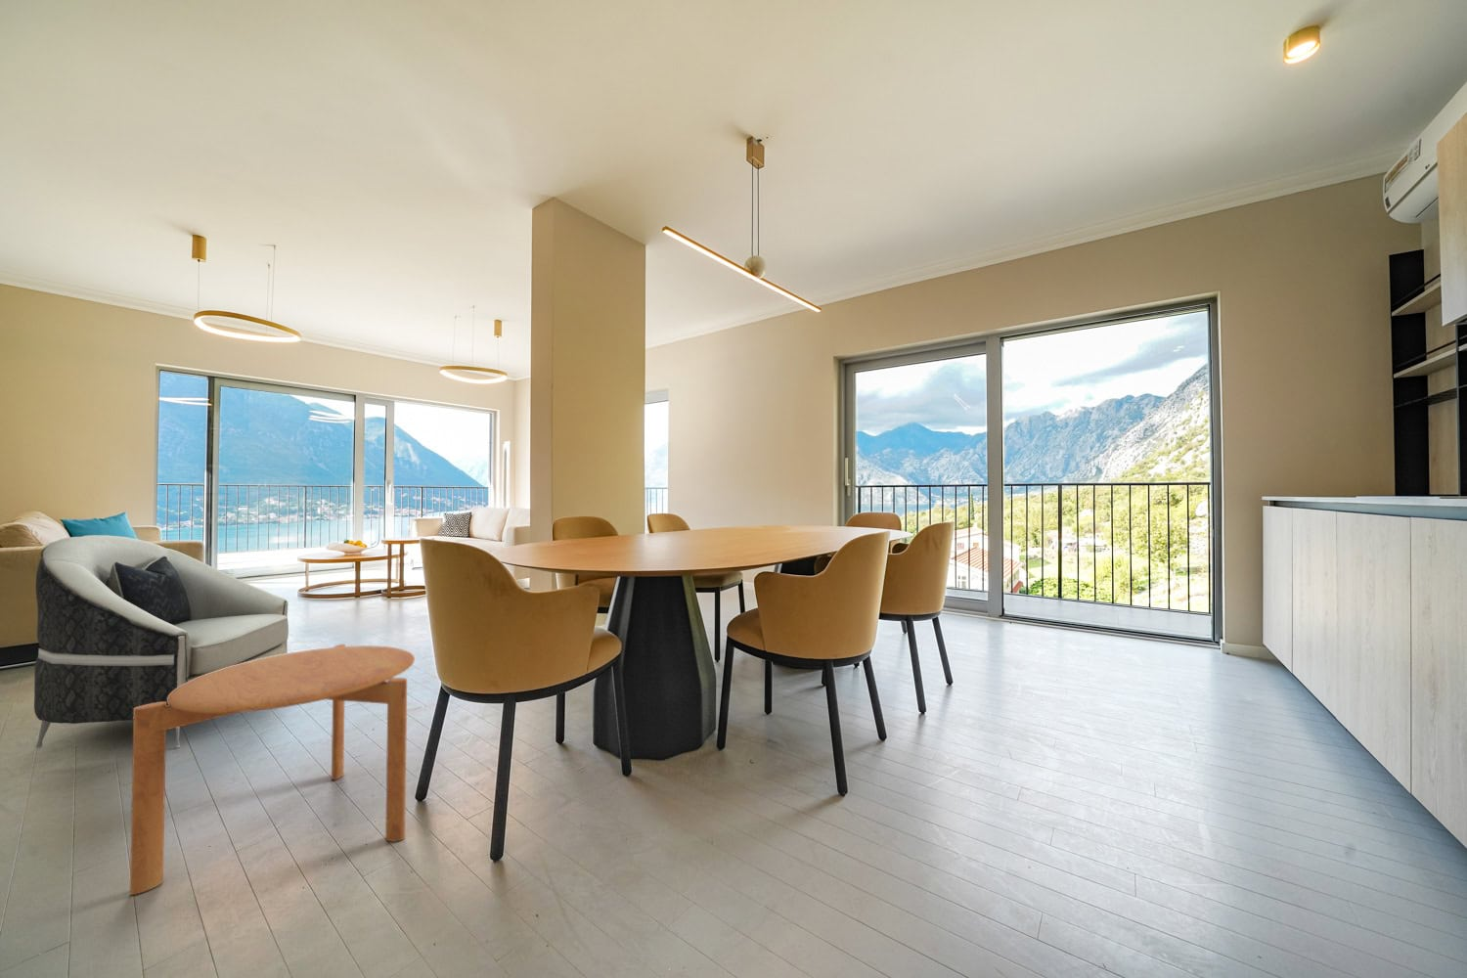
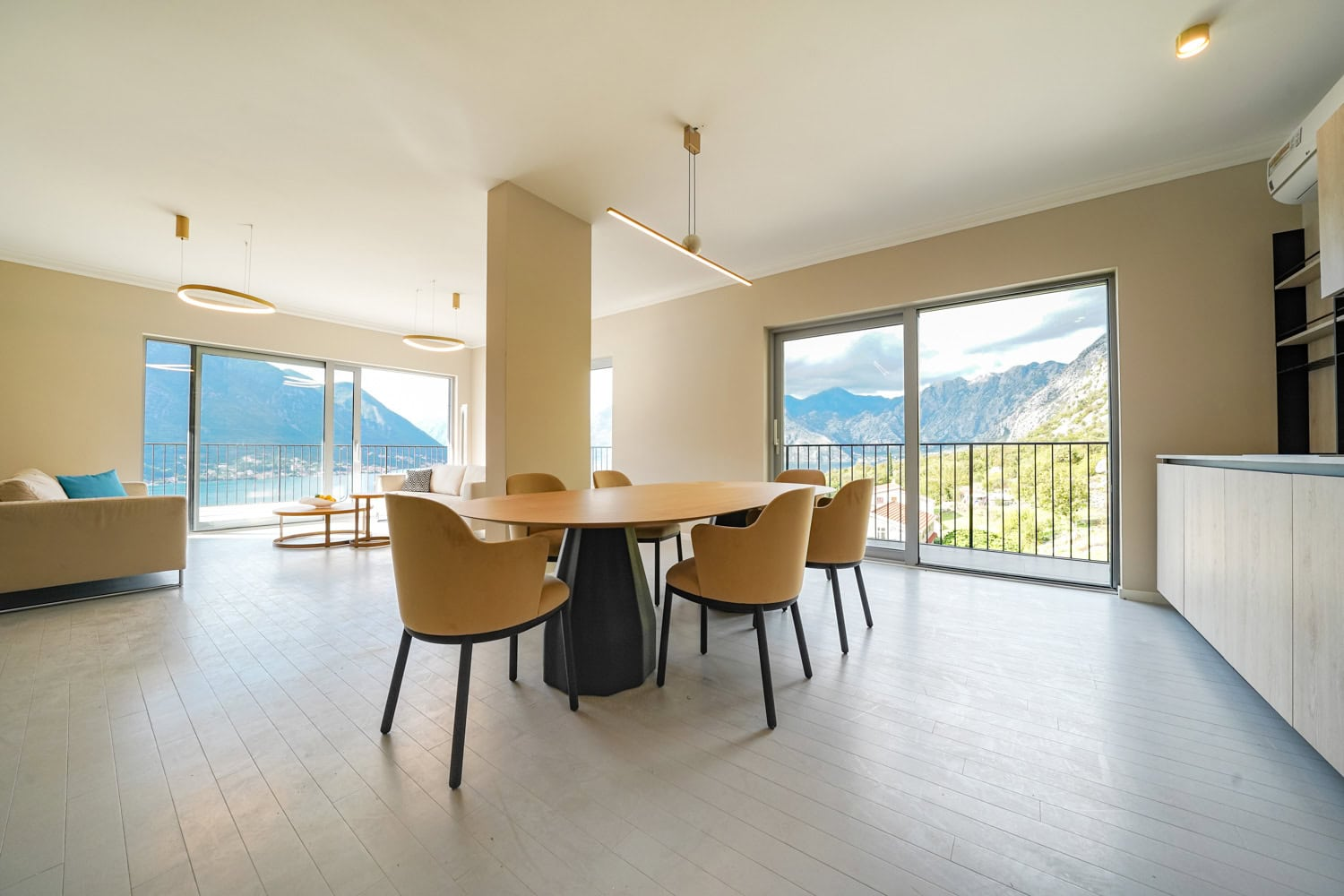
- side table (332, 752)
- armchair (169, 607)
